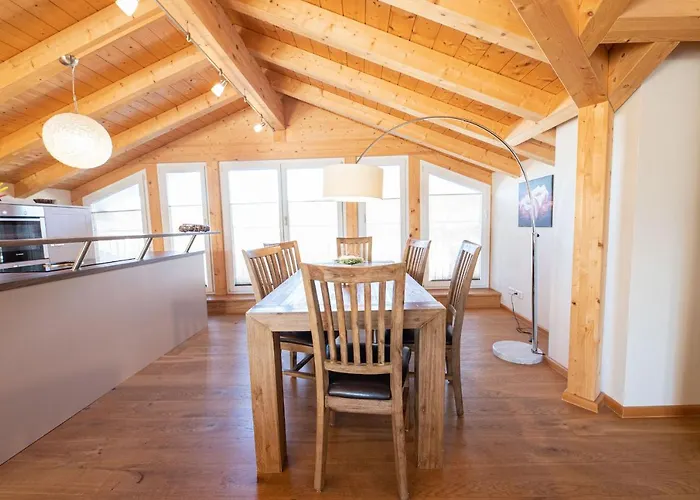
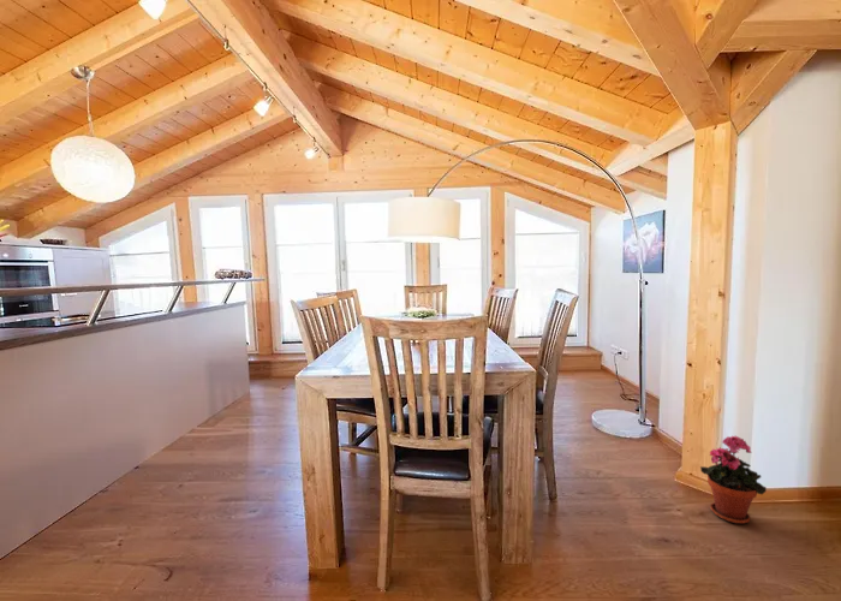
+ potted plant (730, 475)
